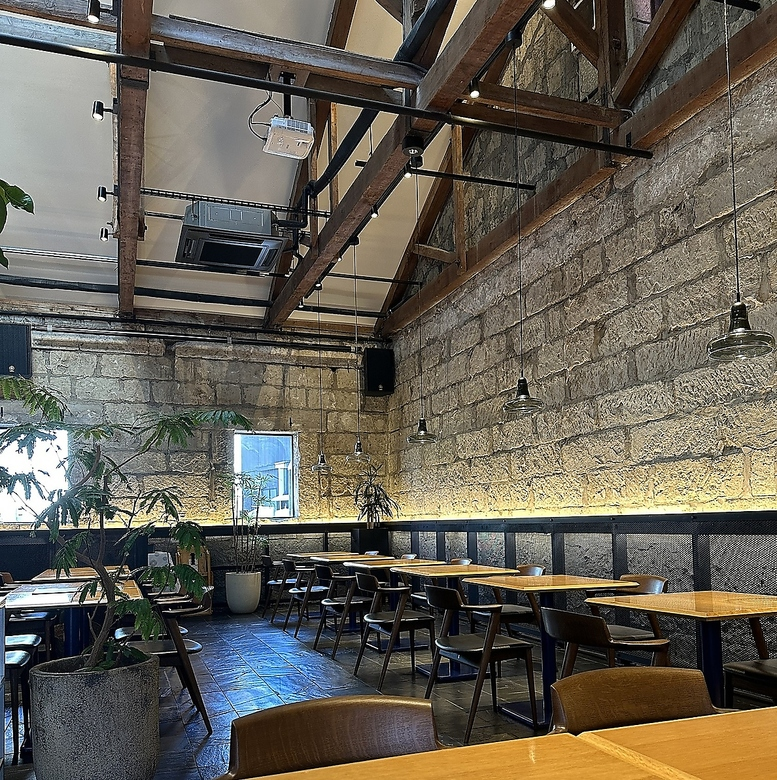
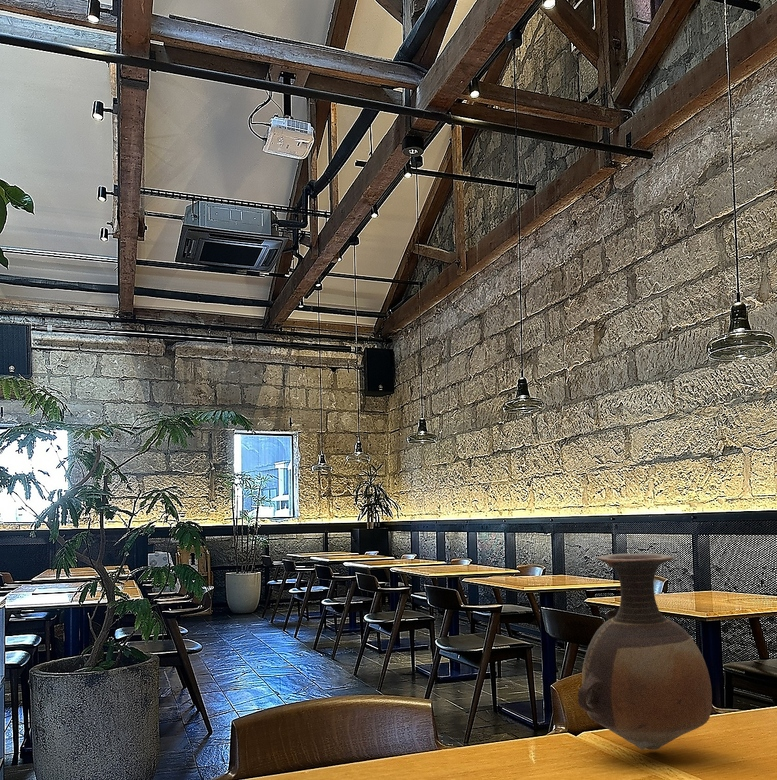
+ vase (642, 650)
